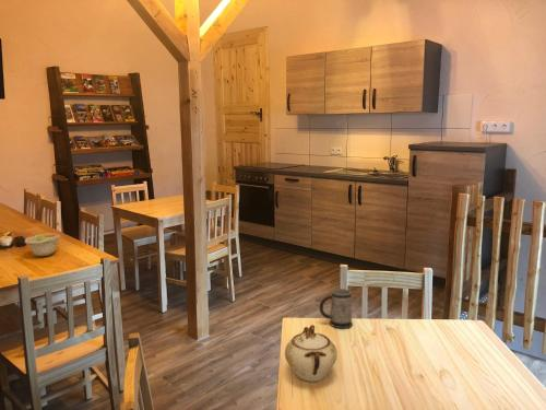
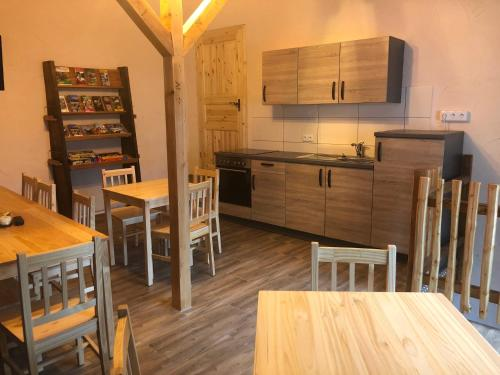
- bowl (43, 245)
- mug (335, 307)
- sugar bowl (310, 349)
